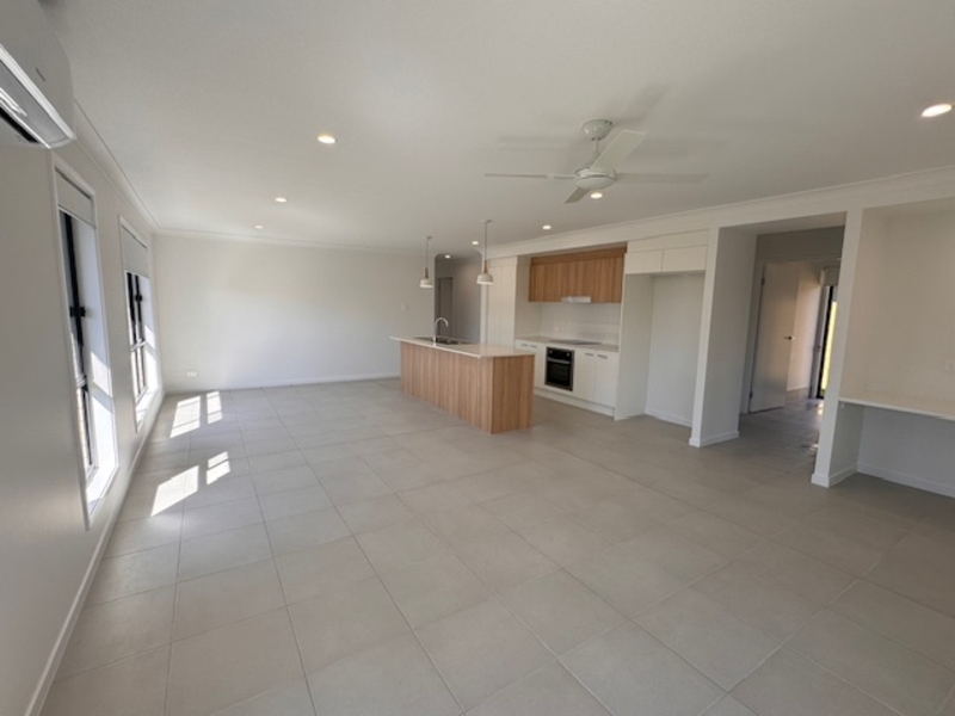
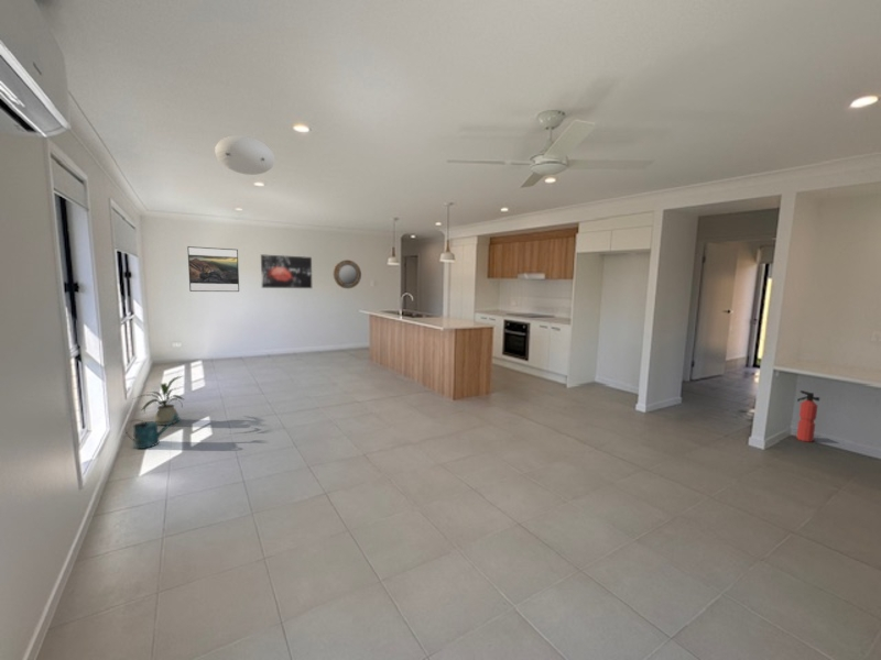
+ house plant (160, 402)
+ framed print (214, 270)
+ ceiling light (246, 155)
+ fire extinguisher (806, 416)
+ wall art (286, 272)
+ home mirror (347, 274)
+ watering can (153, 430)
